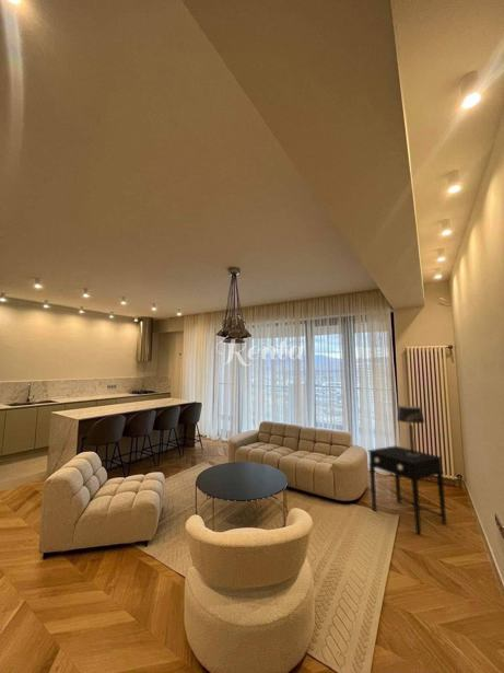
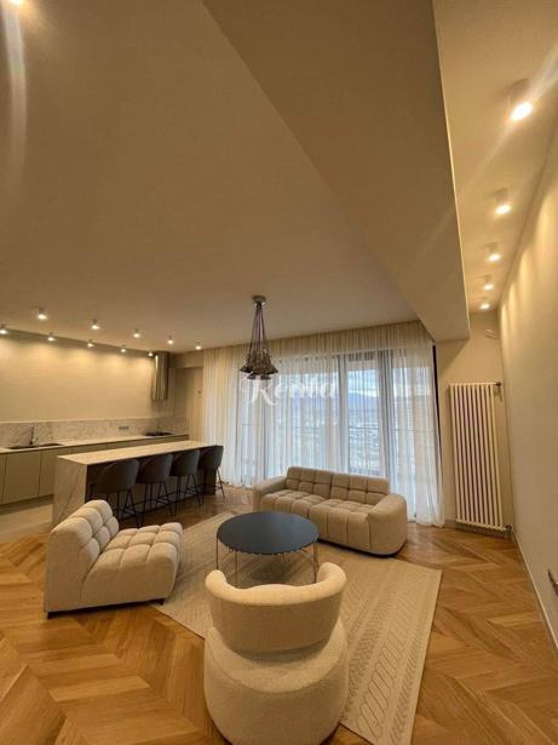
- side table (399, 484)
- table lamp (411, 430)
